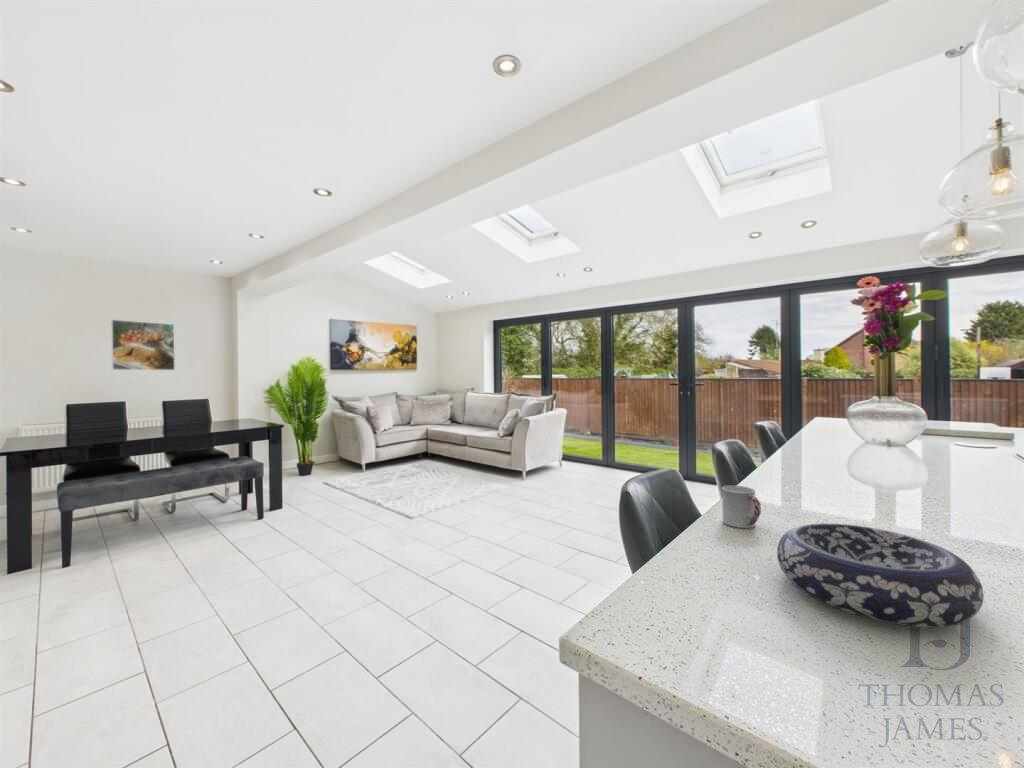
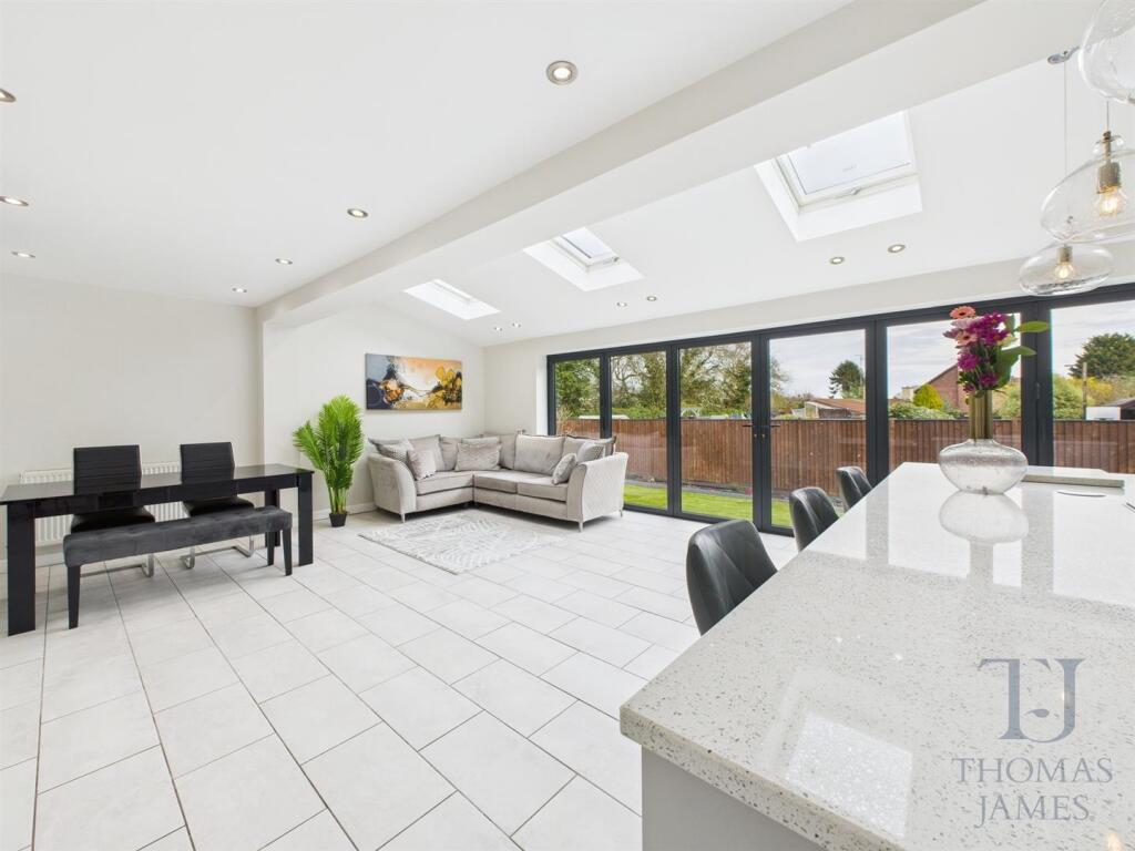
- decorative bowl (868, 568)
- cup (743, 507)
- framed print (144, 346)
